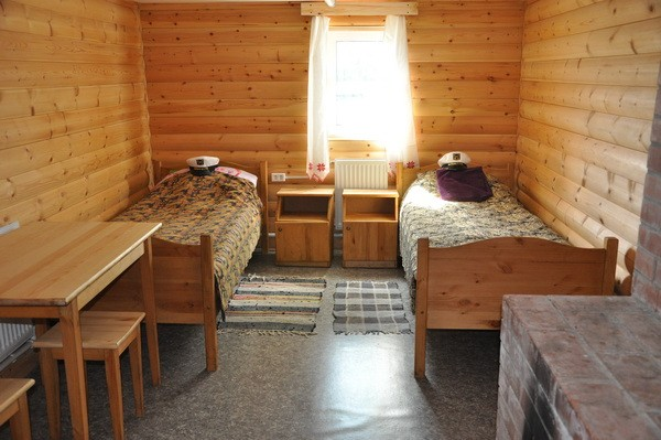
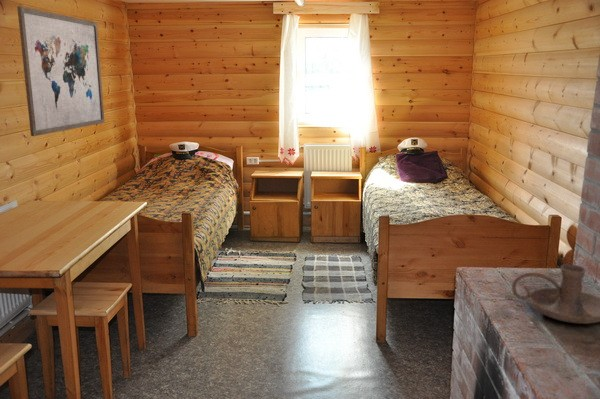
+ candle holder (561, 289)
+ wall art (67, 73)
